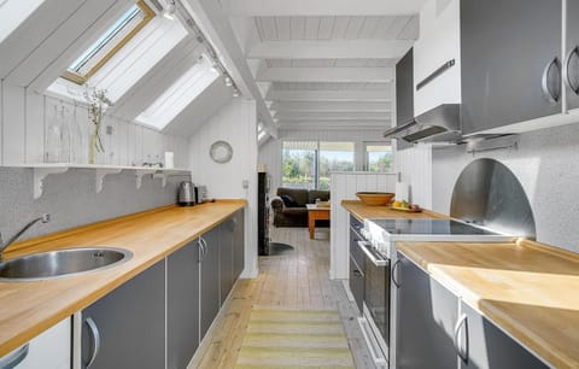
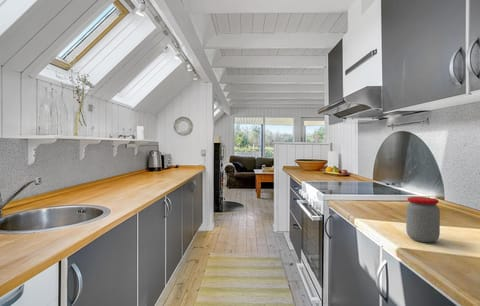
+ jar (422, 218)
